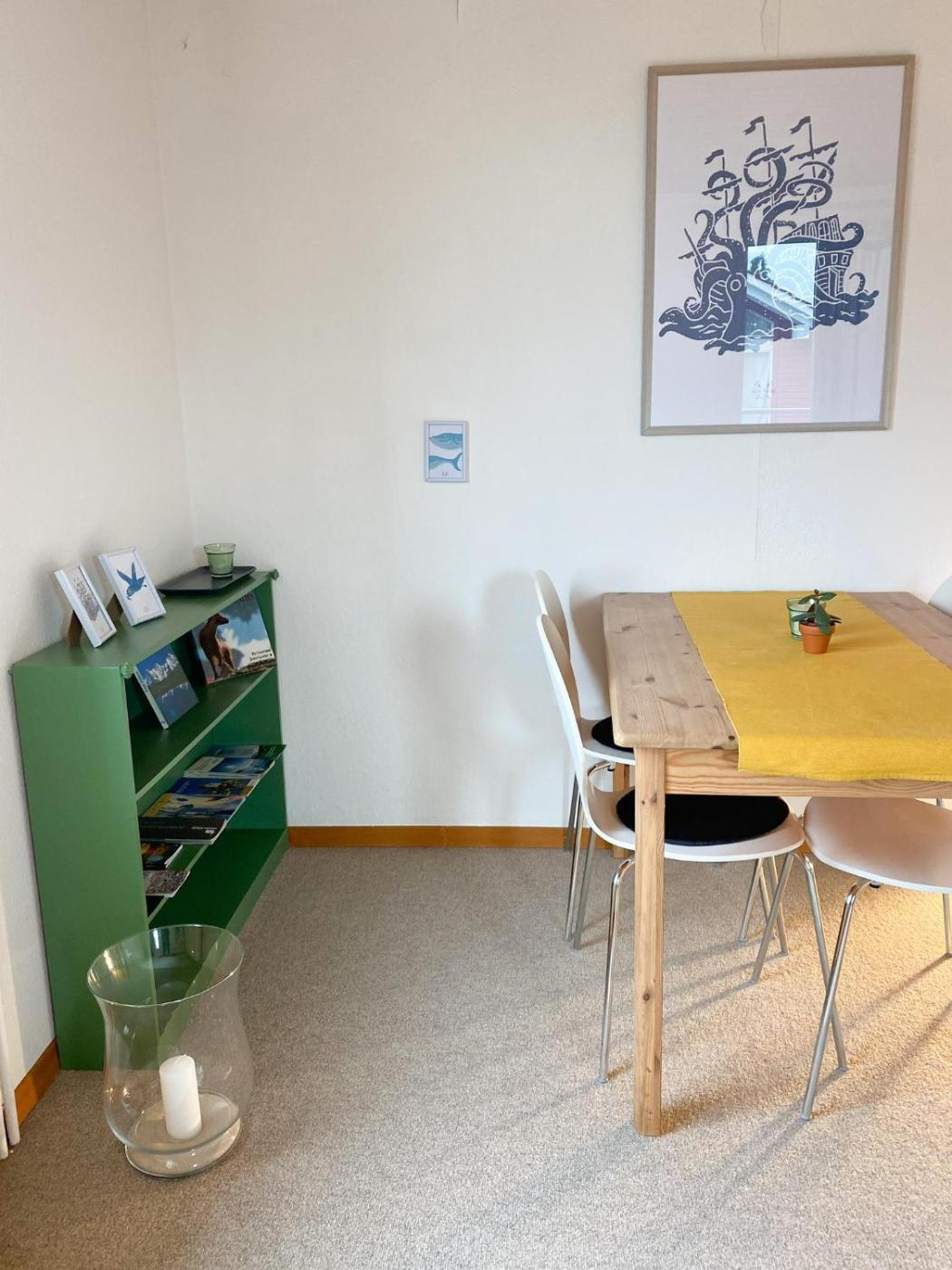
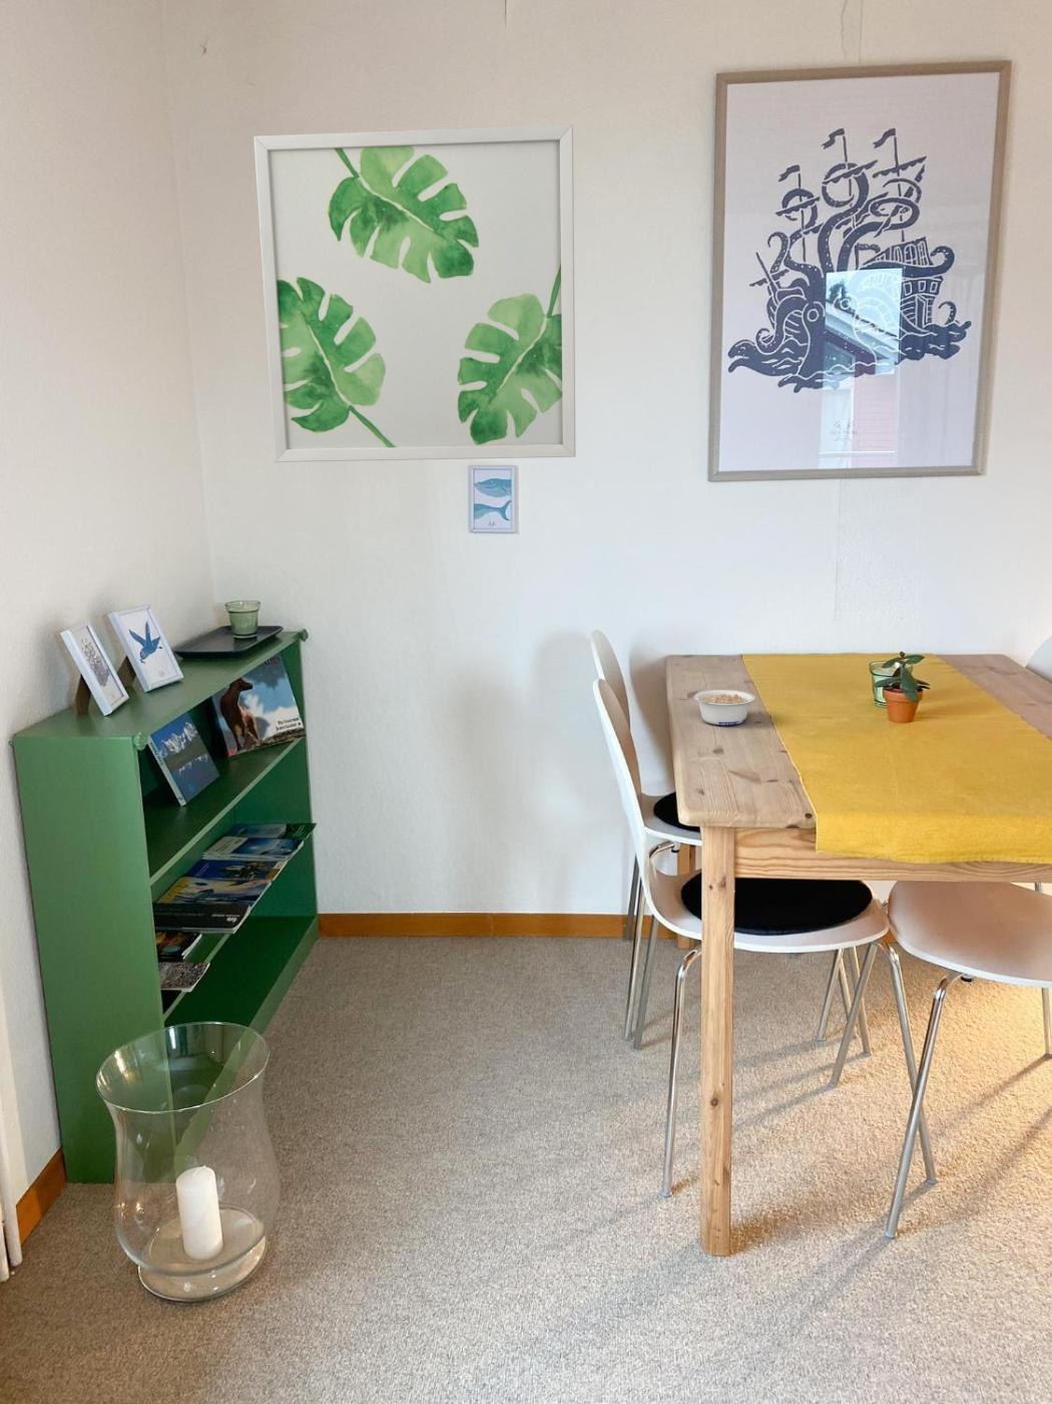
+ legume (724, 706)
+ wall art (419, 301)
